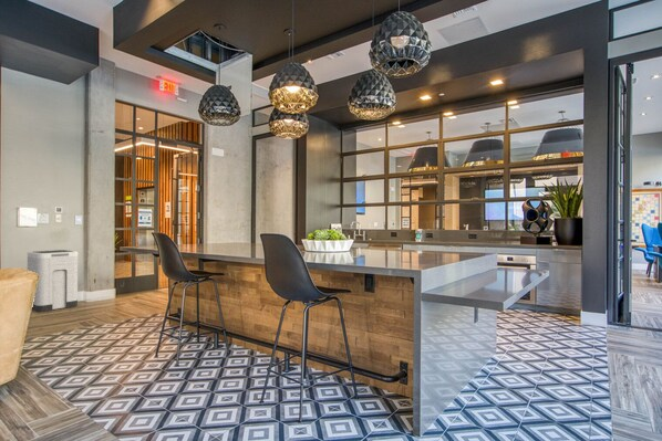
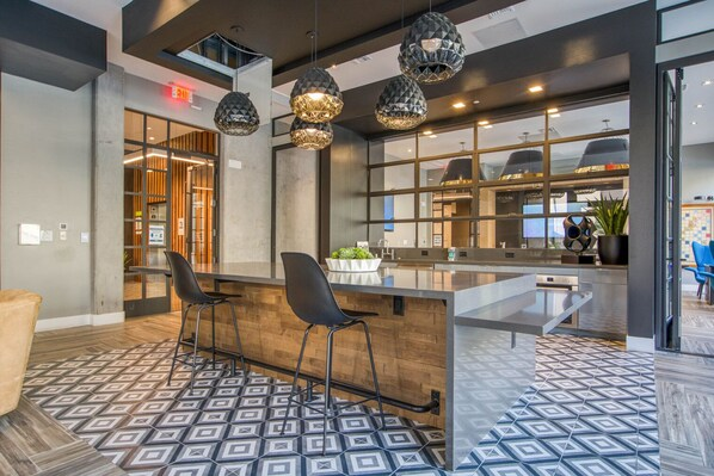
- trash can (52, 279)
